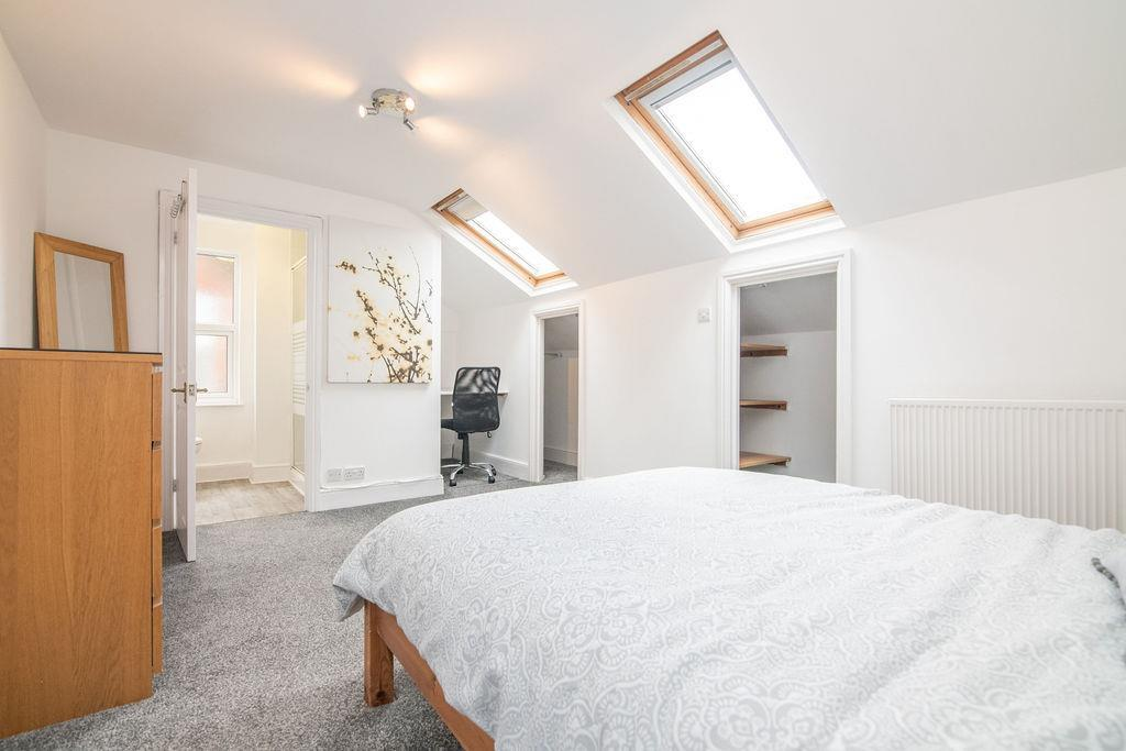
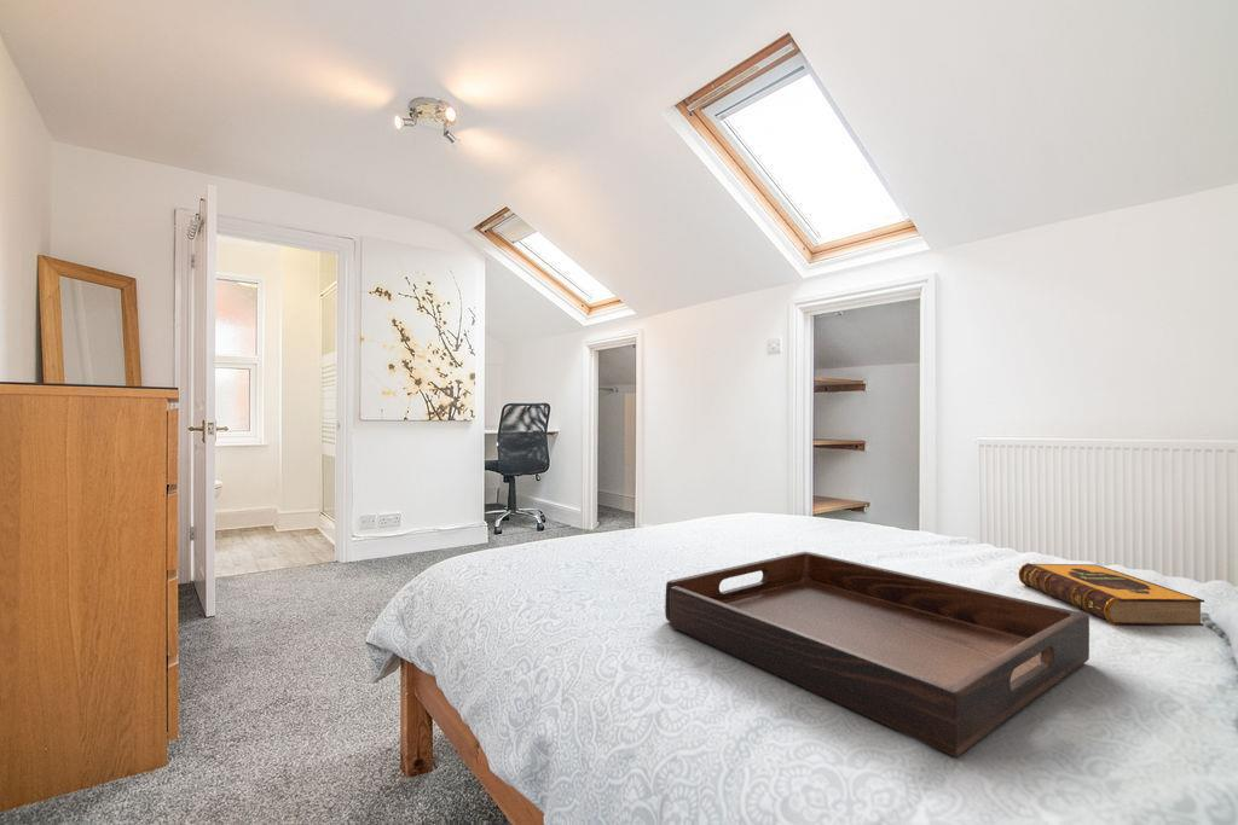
+ serving tray (855, 617)
+ hardback book (1100, 591)
